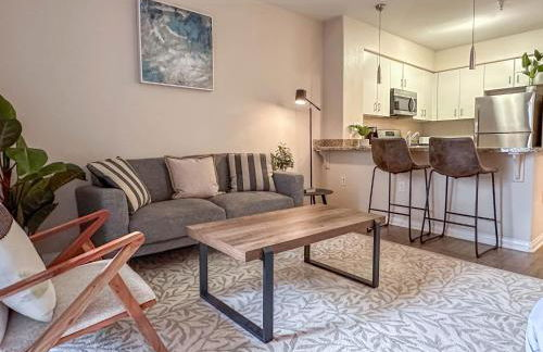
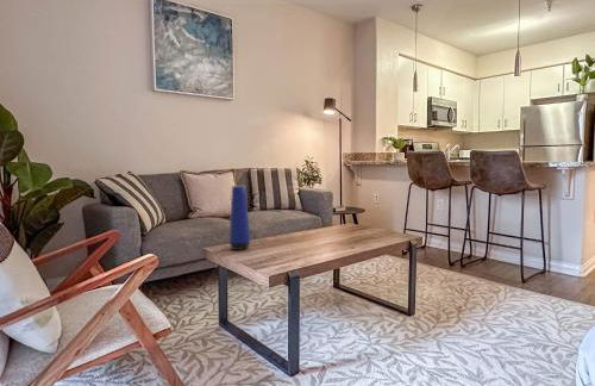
+ vase (239, 217)
